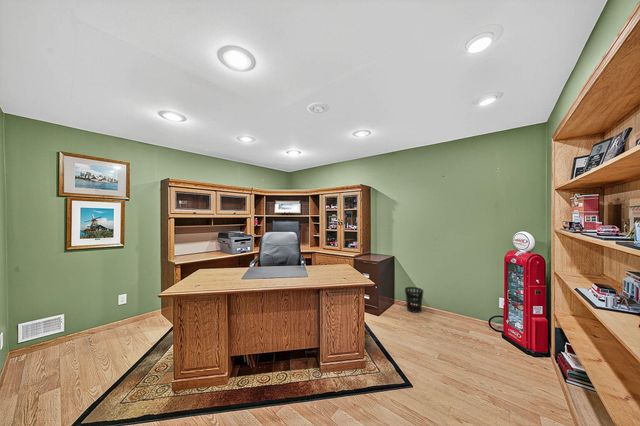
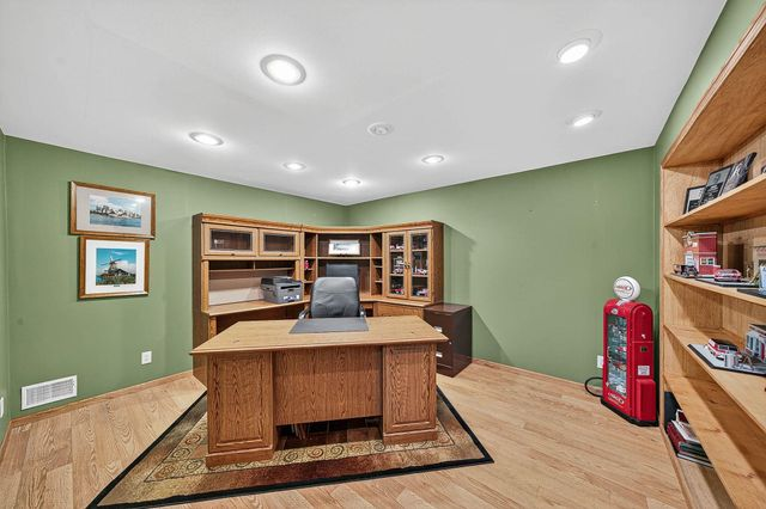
- wastebasket (413, 299)
